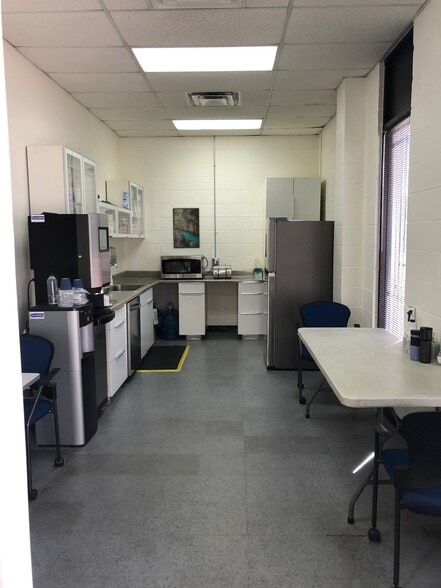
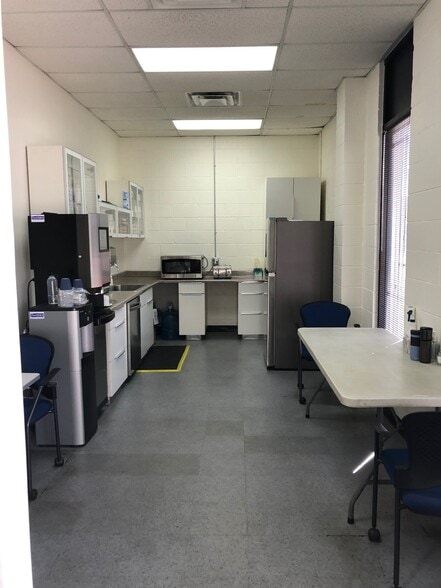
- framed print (186, 228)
